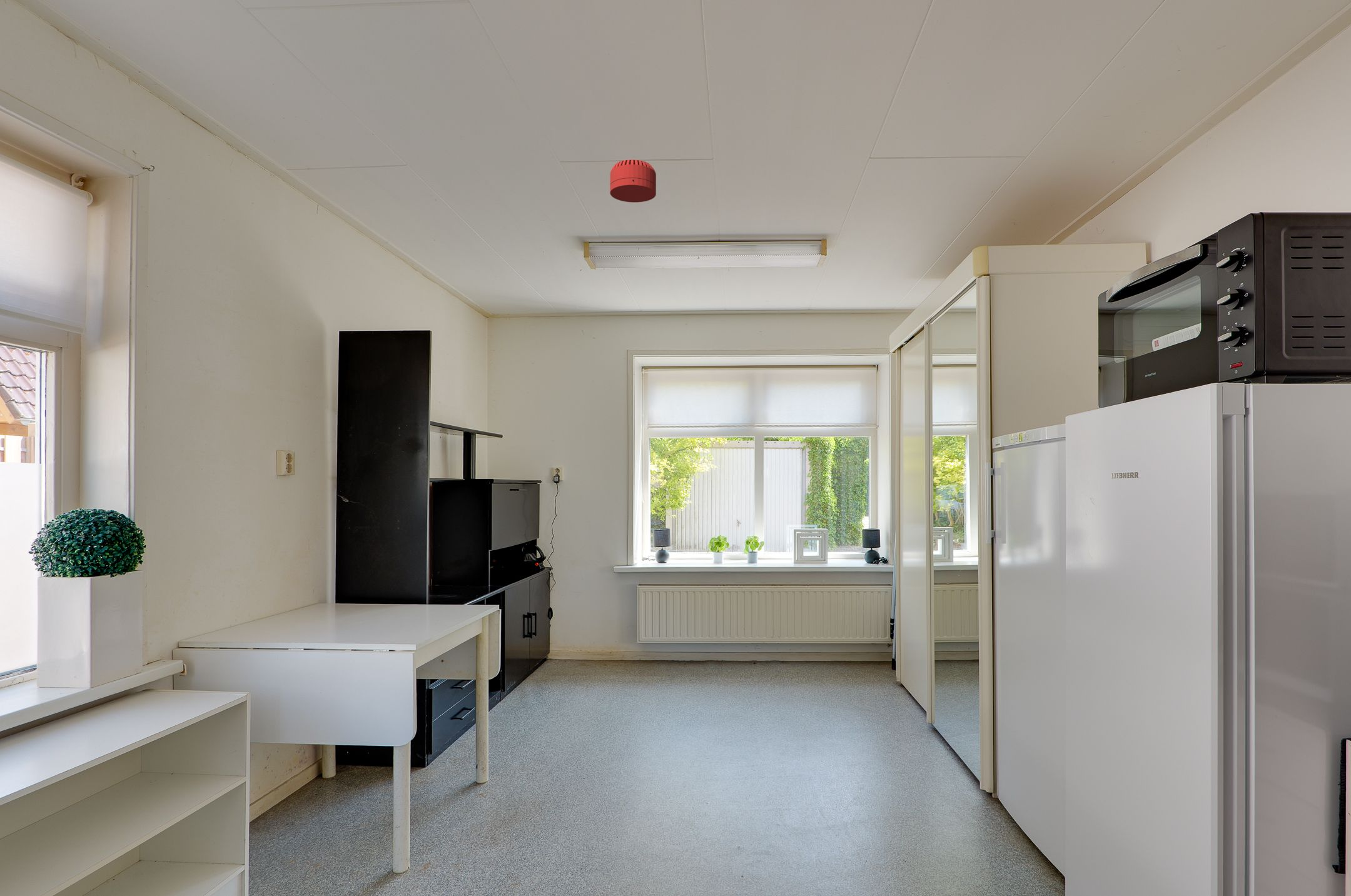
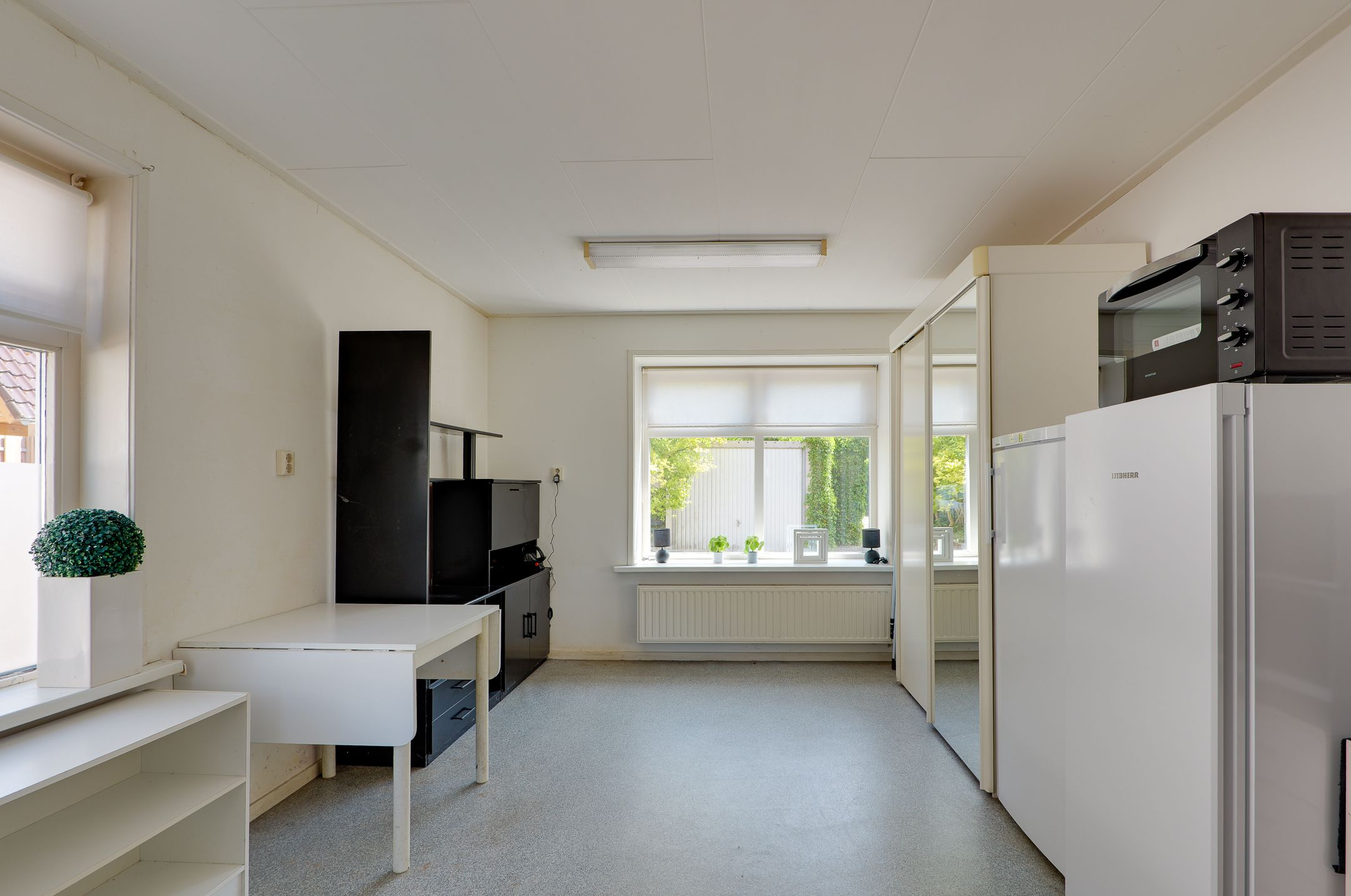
- smoke detector (633, 180)
